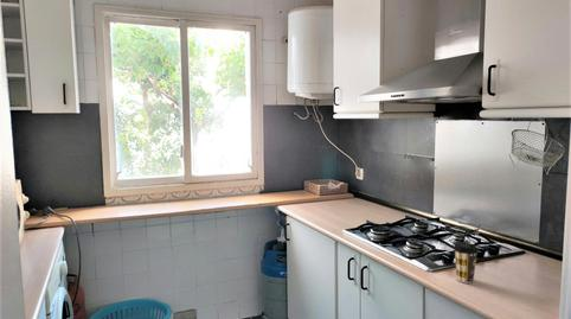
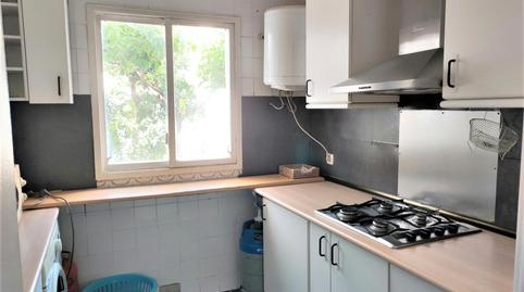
- coffee cup (464, 262)
